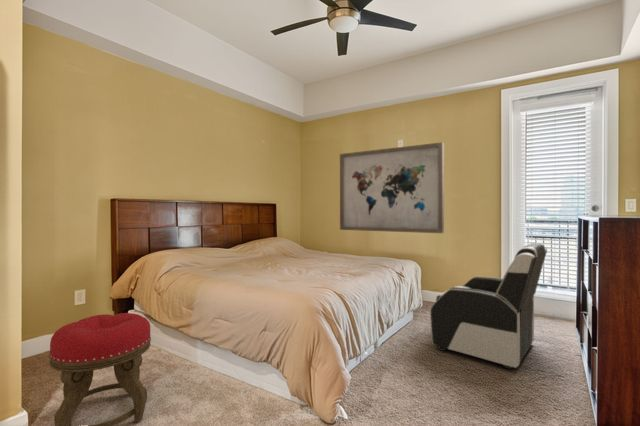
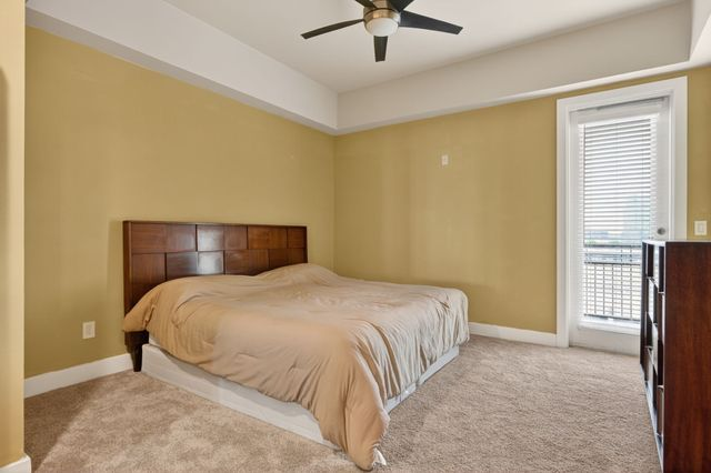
- stool (102, 368)
- wall art (387, 190)
- chair (488, 295)
